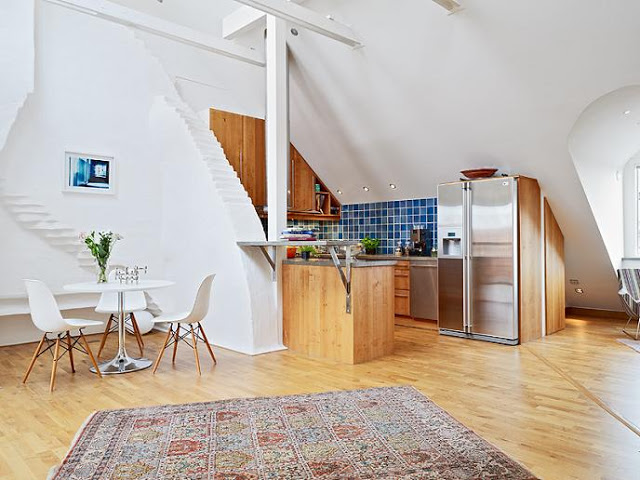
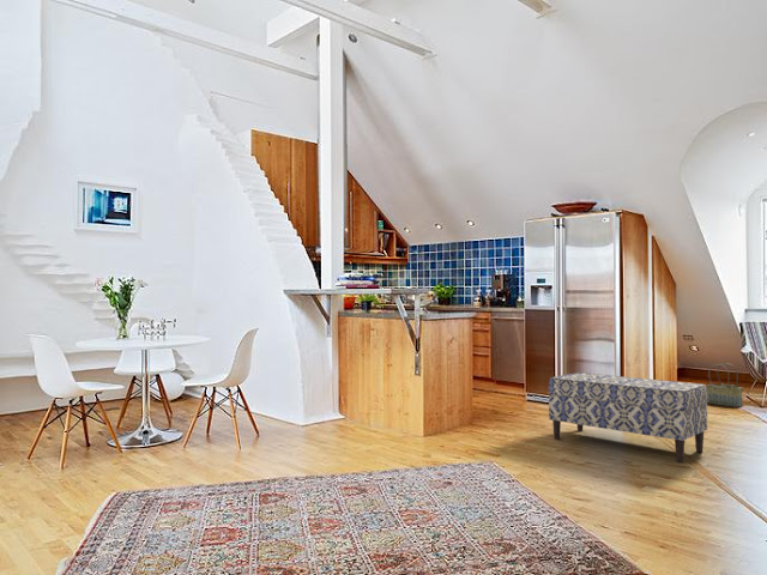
+ bench (624, 412)
+ basket (723, 383)
